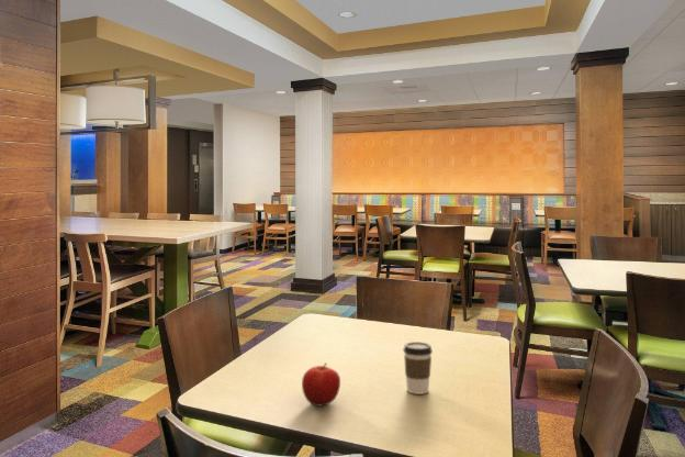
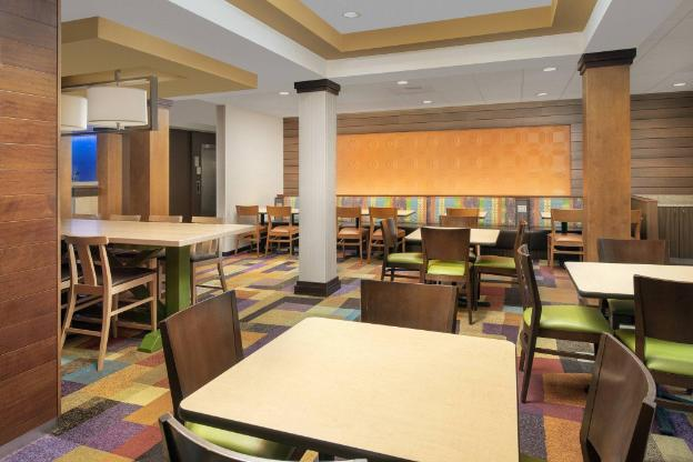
- fruit (321, 383)
- coffee cup (417, 367)
